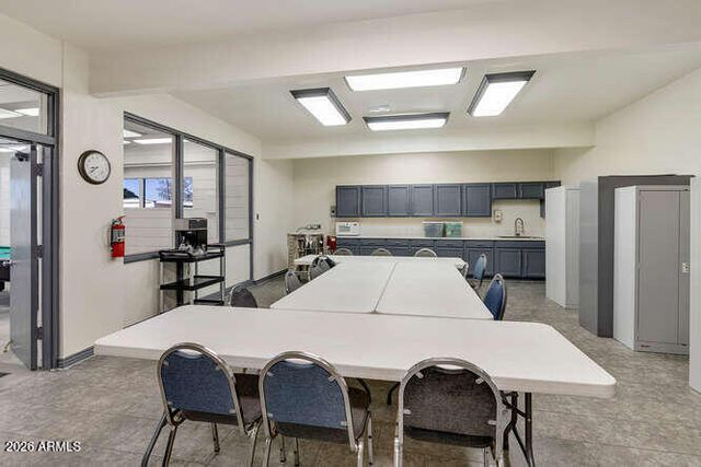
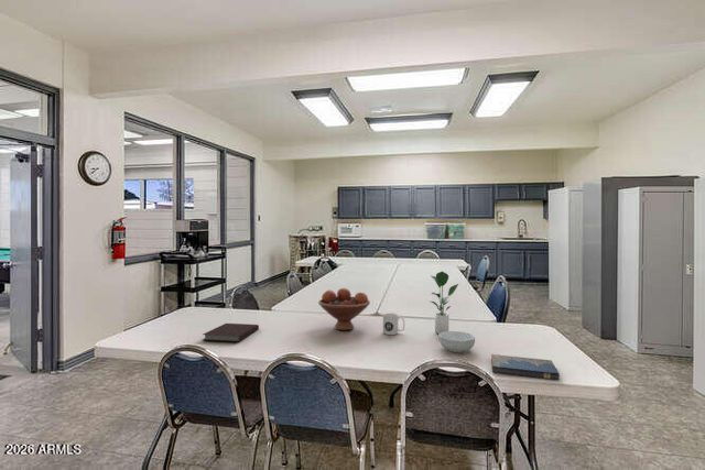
+ notebook (231, 331)
+ mug (393, 324)
+ hardcover book (522, 365)
+ fruit bowl (344, 309)
+ cereal bowl (456, 342)
+ potted plant (443, 300)
